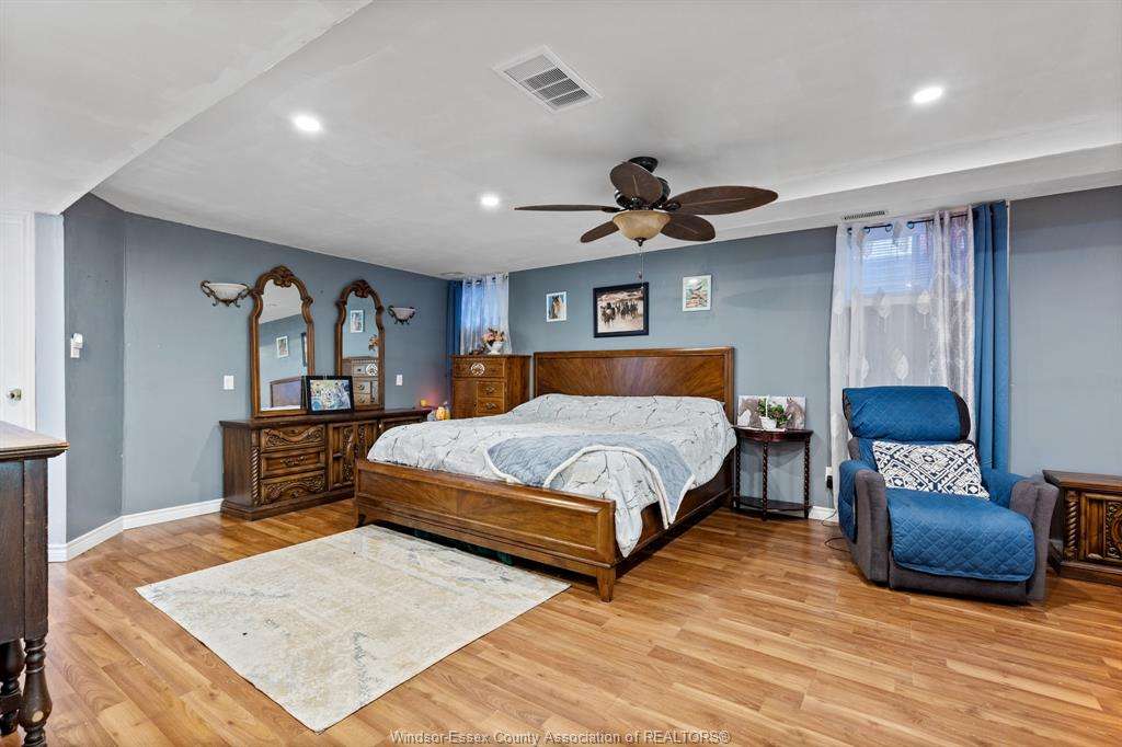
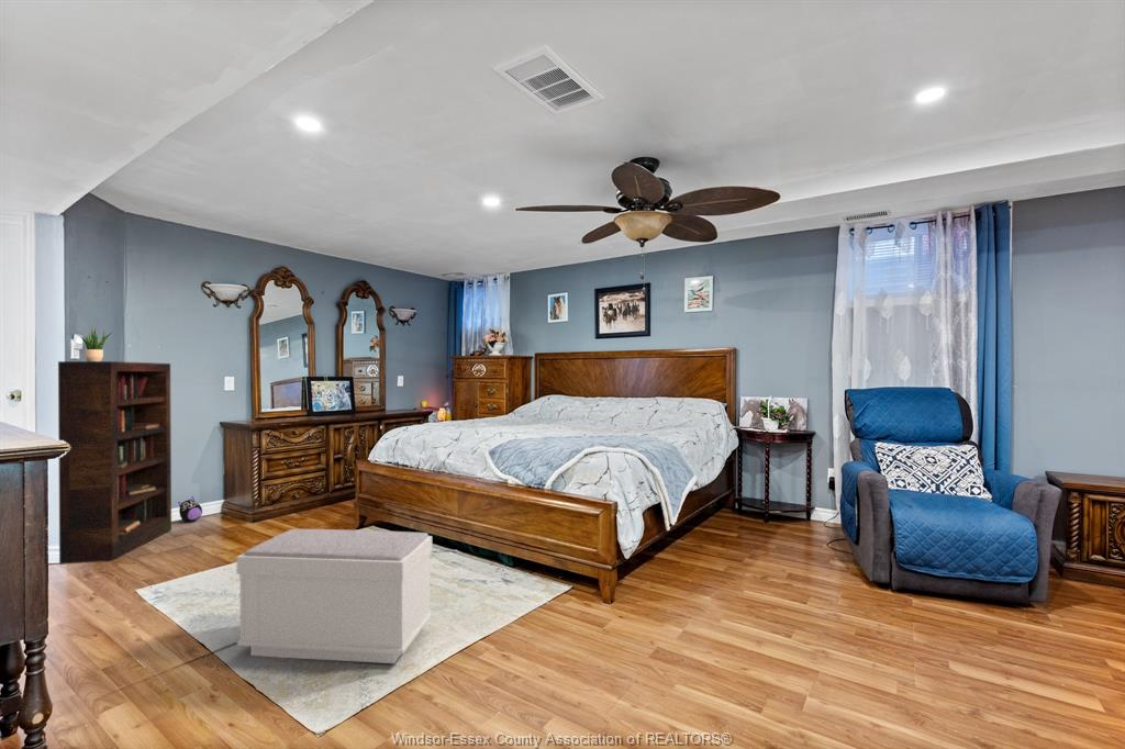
+ bookcase (120, 454)
+ potted plant (94, 343)
+ plush toy (190, 508)
+ bench (341, 590)
